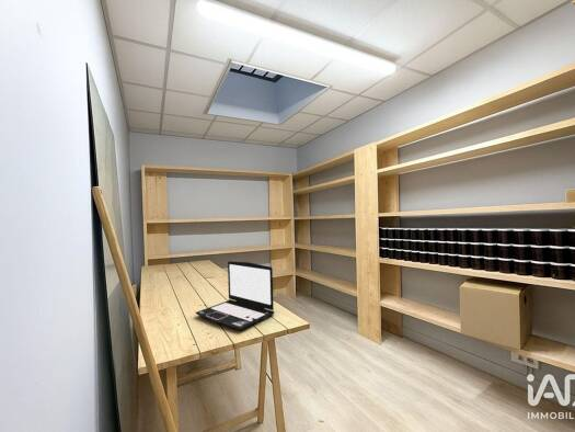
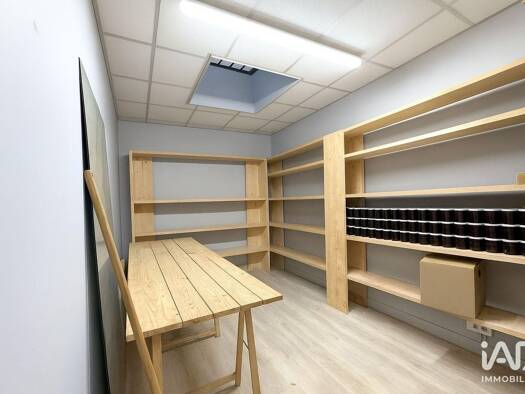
- laptop (232, 291)
